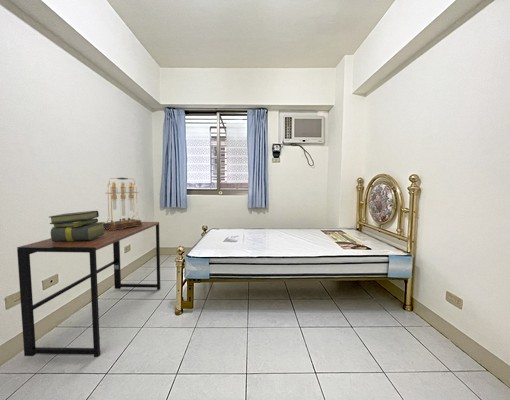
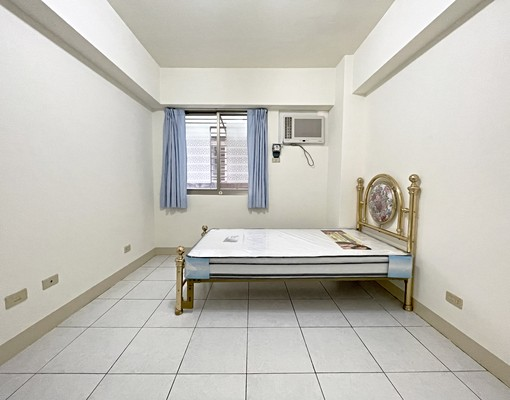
- stack of books (76, 225)
- desk (105, 268)
- table lamp (121, 201)
